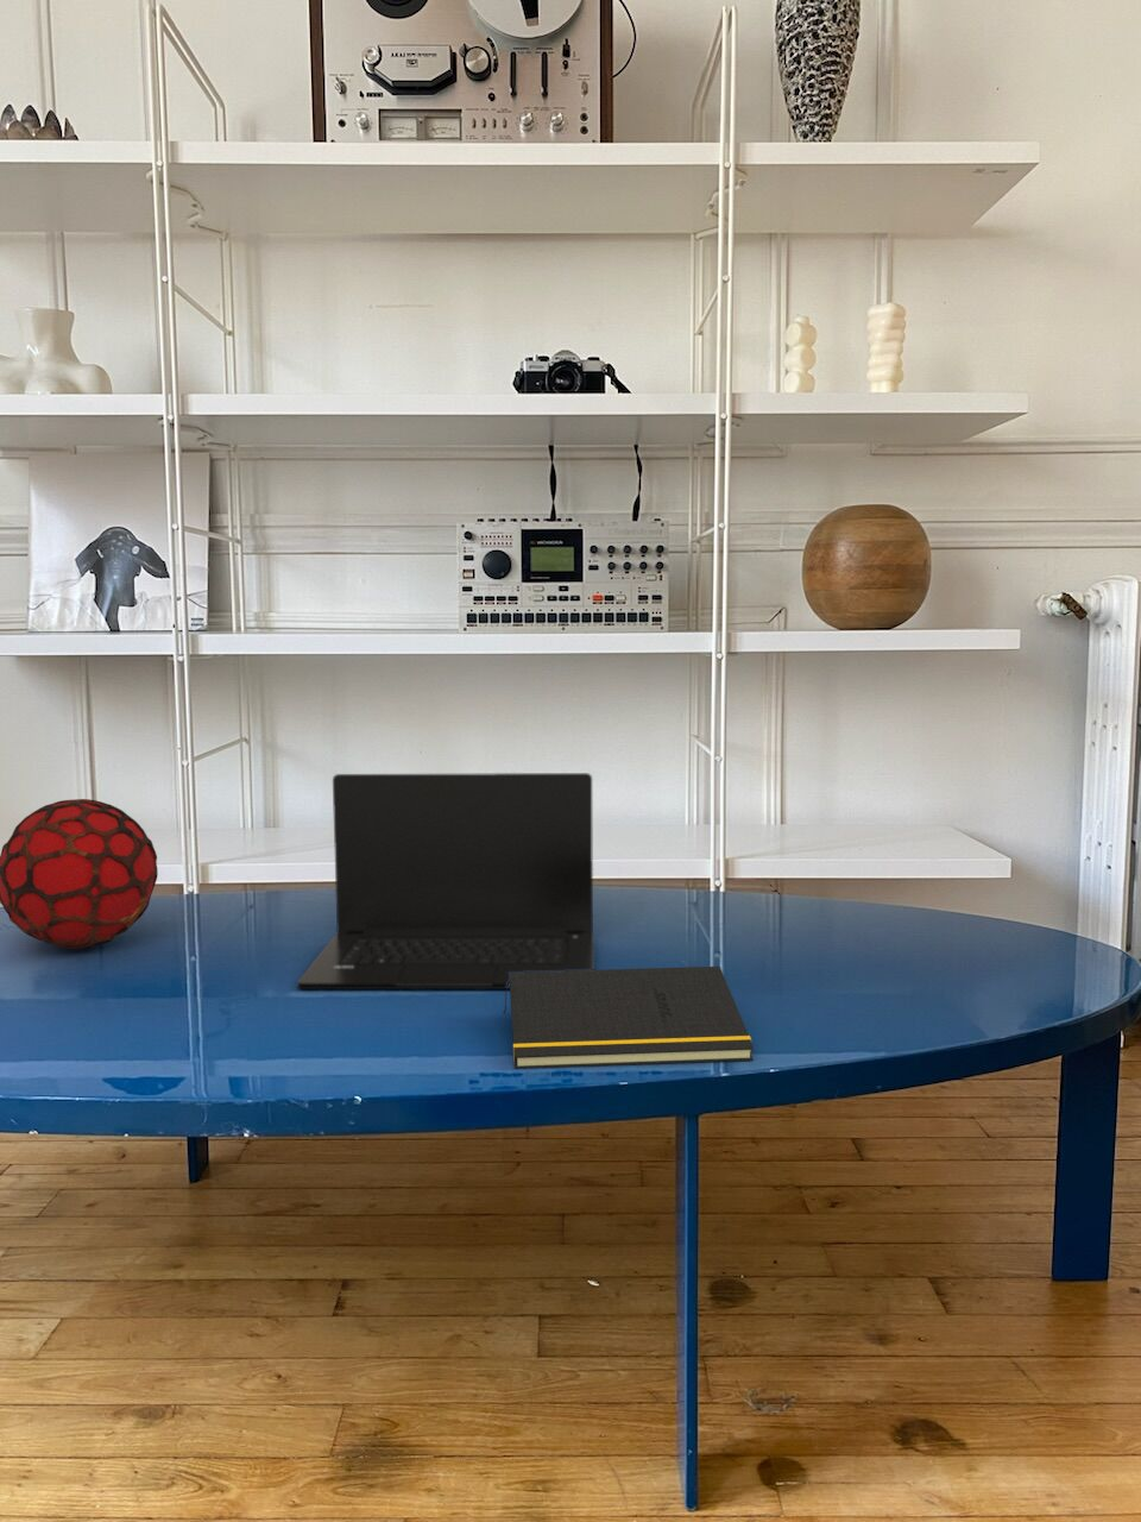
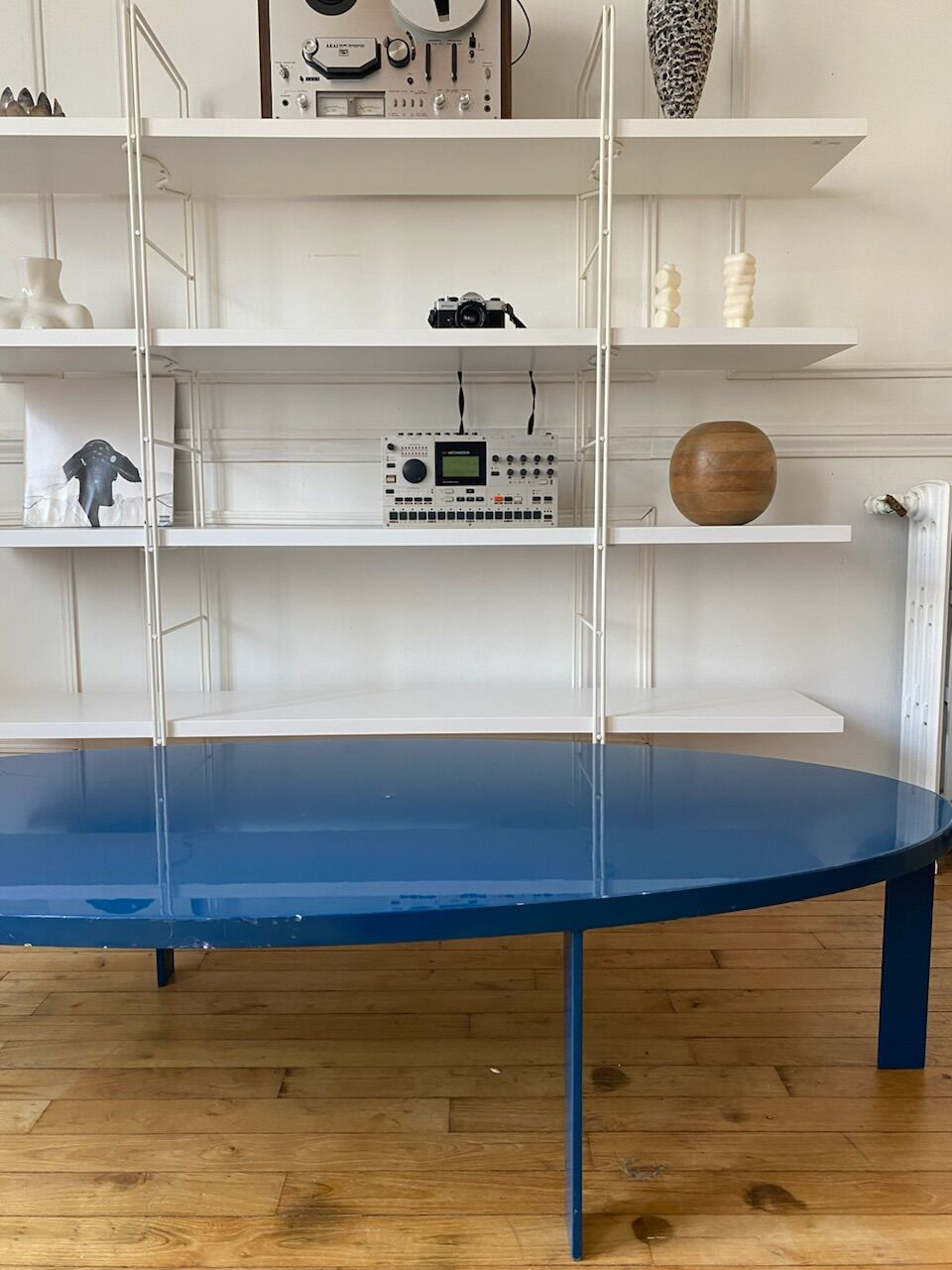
- notepad (624, 1013)
- decorative orb (77, 872)
- laptop (454, 875)
